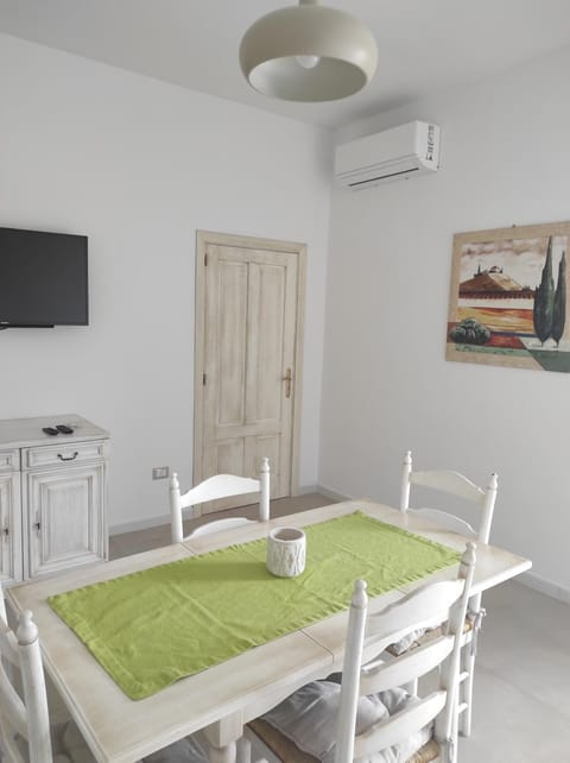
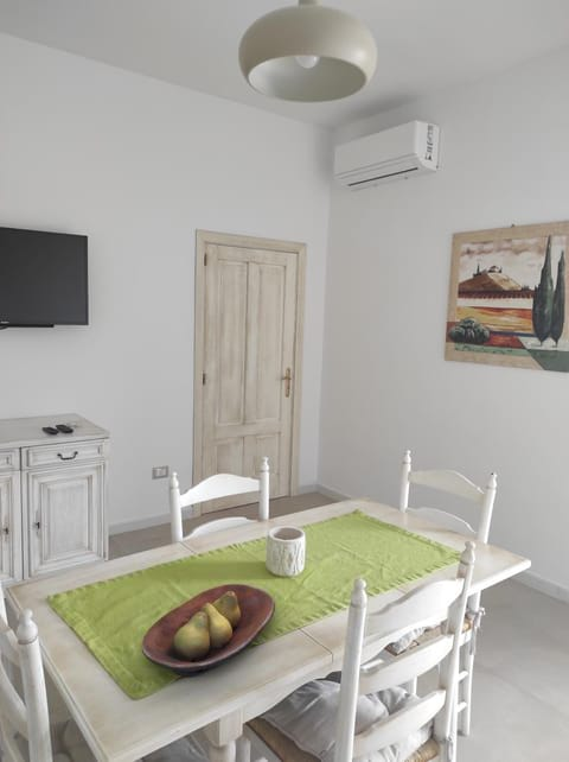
+ fruit bowl (212, 622)
